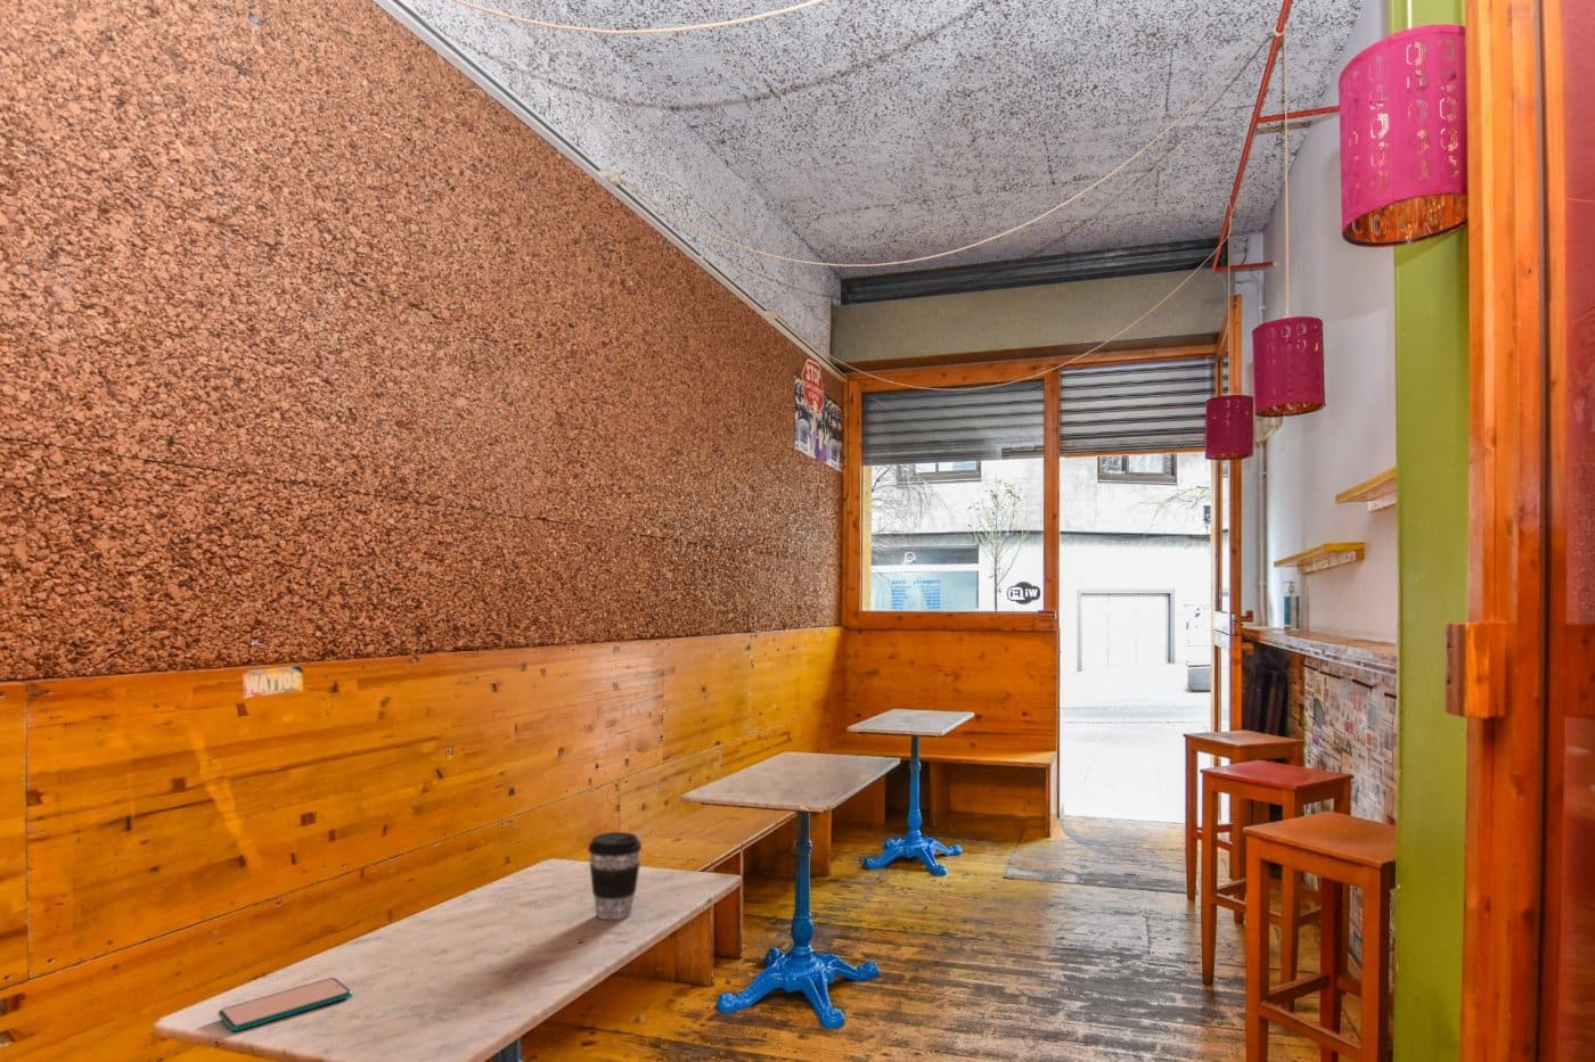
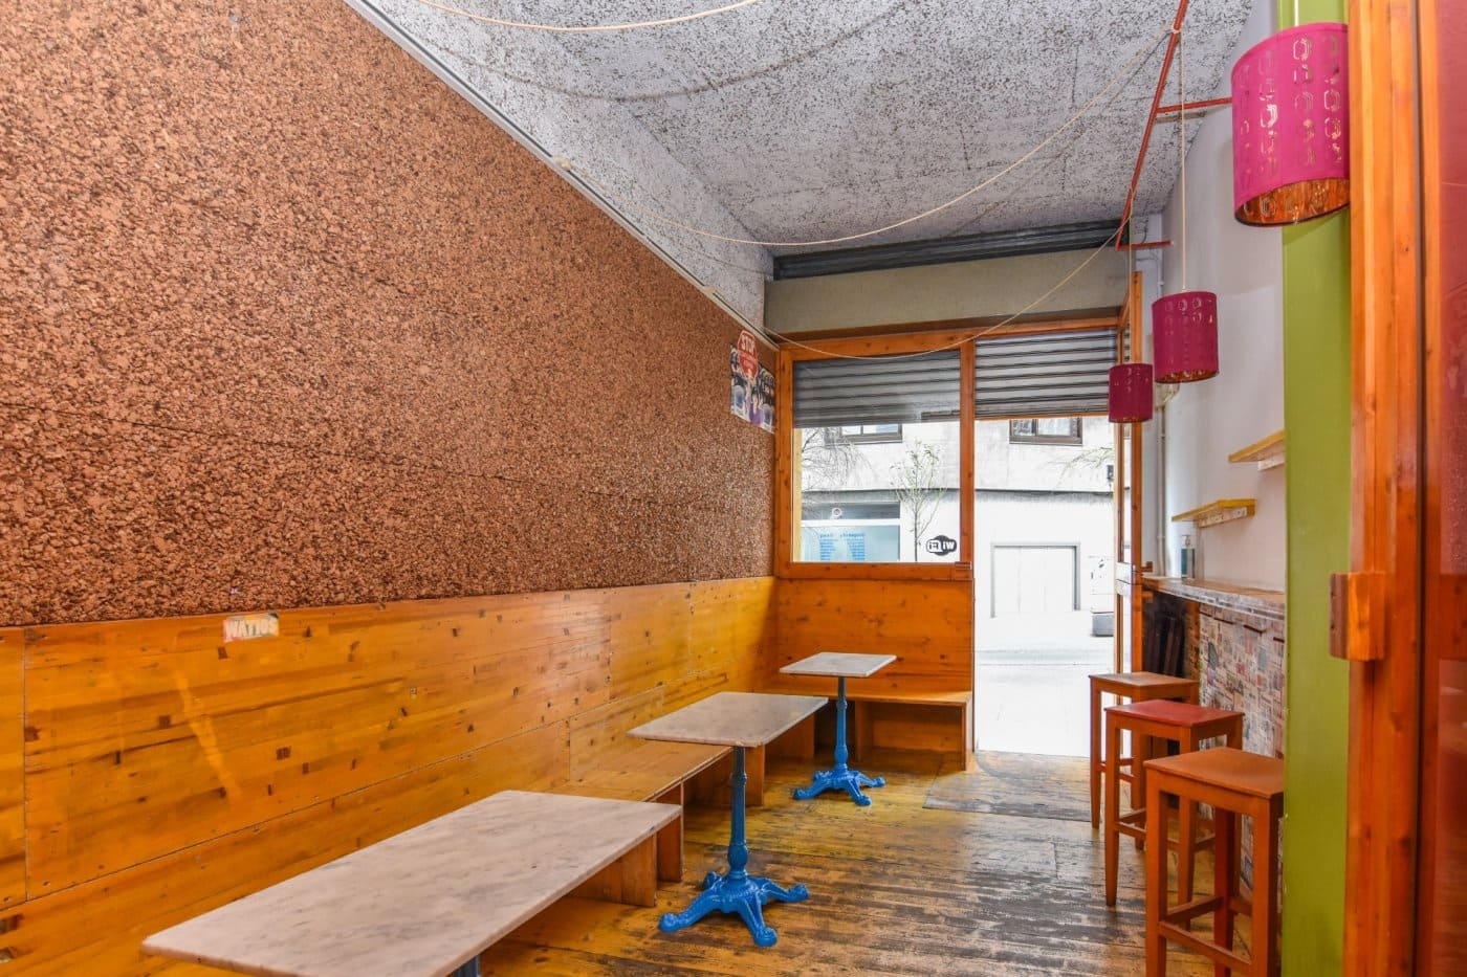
- coffee cup (614, 876)
- smartphone (286, 1003)
